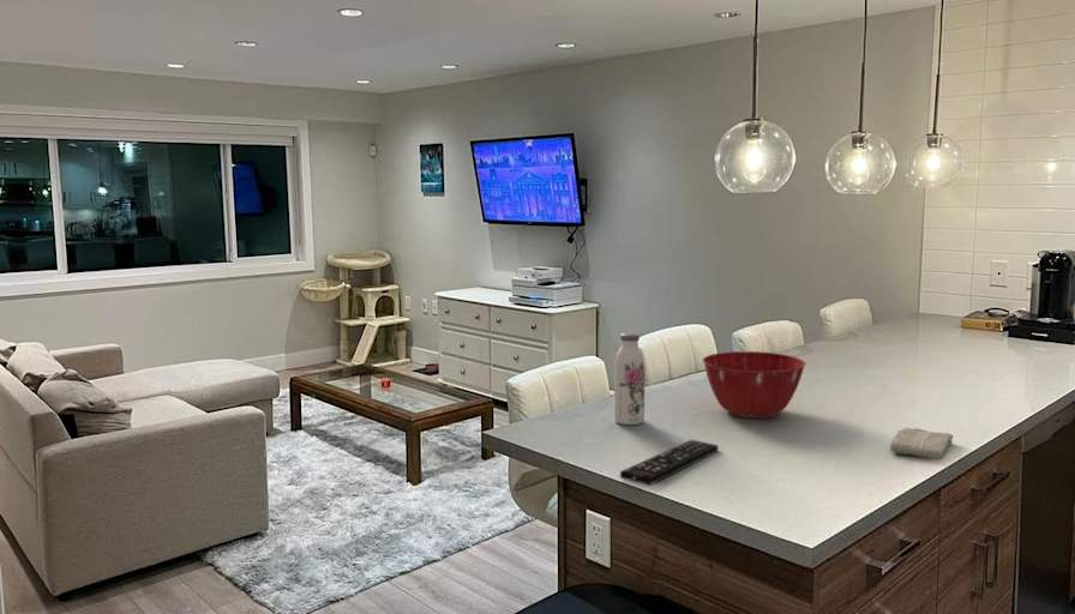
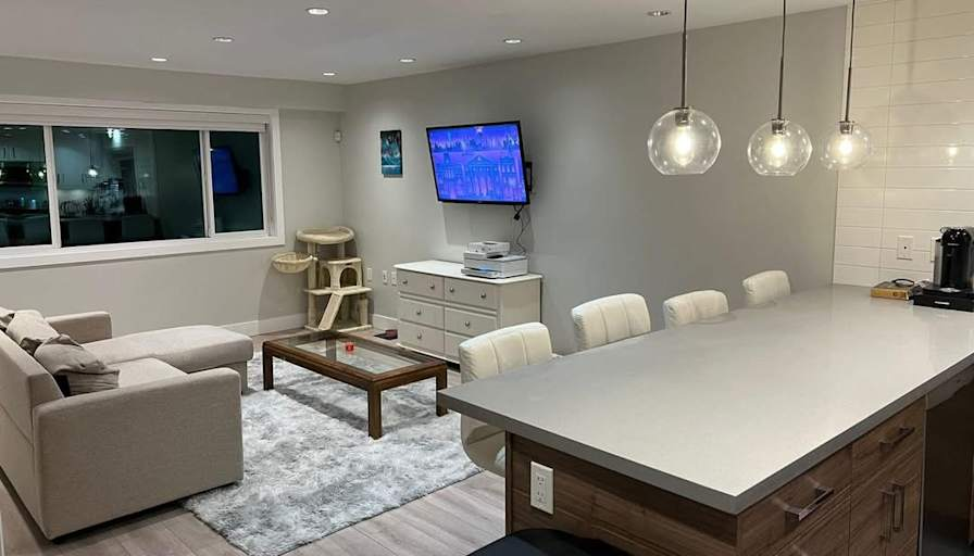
- washcloth (921, 441)
- remote control (671, 459)
- water bottle (629, 377)
- mixing bowl (752, 386)
